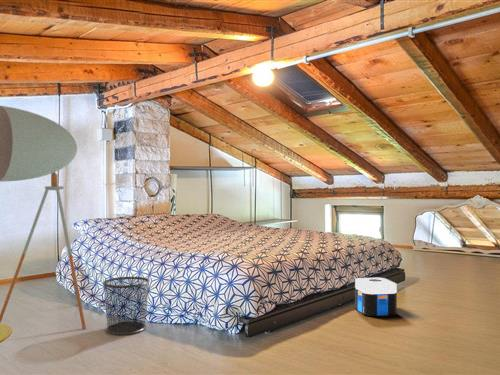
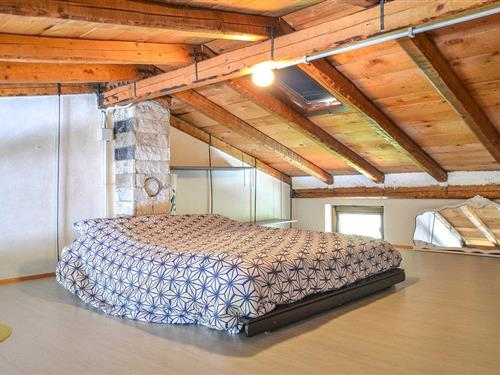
- floor lamp (60, 212)
- waste bin (126, 305)
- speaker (375, 294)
